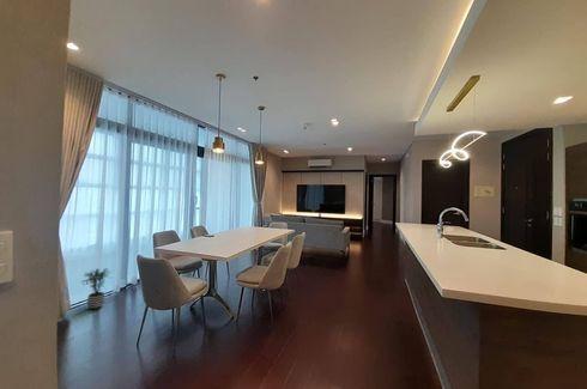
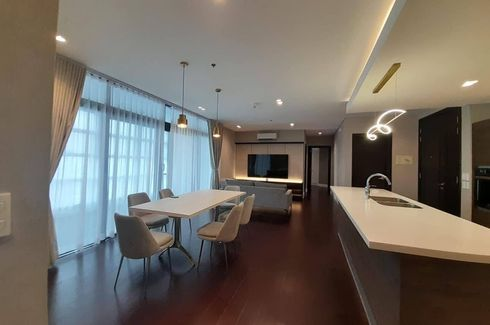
- potted plant (96, 287)
